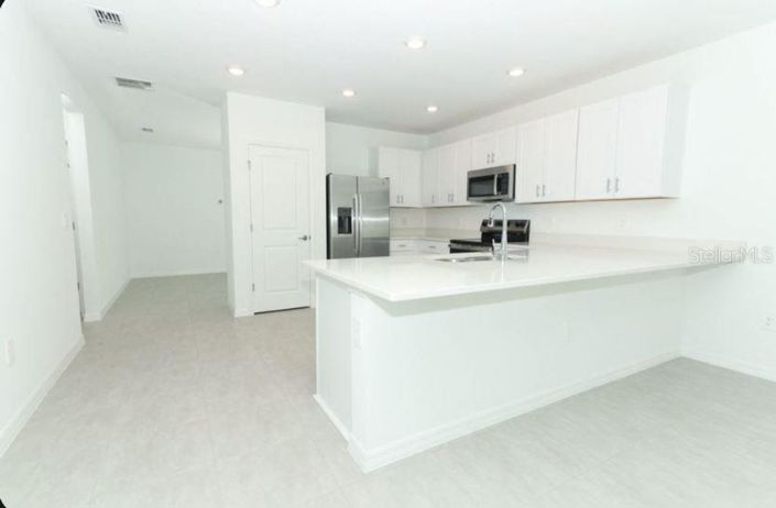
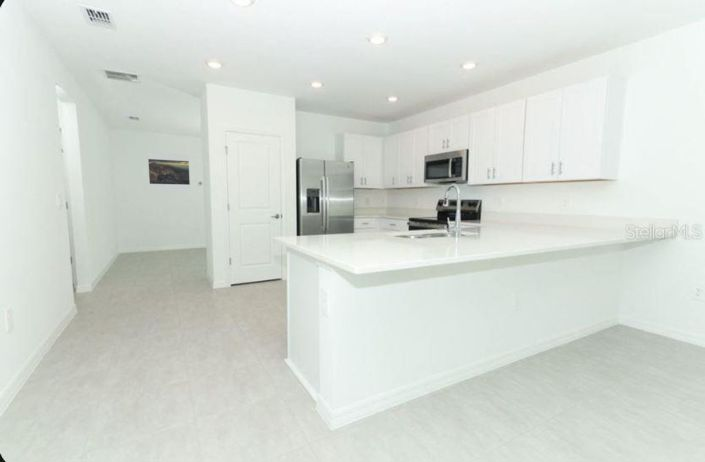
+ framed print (169, 172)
